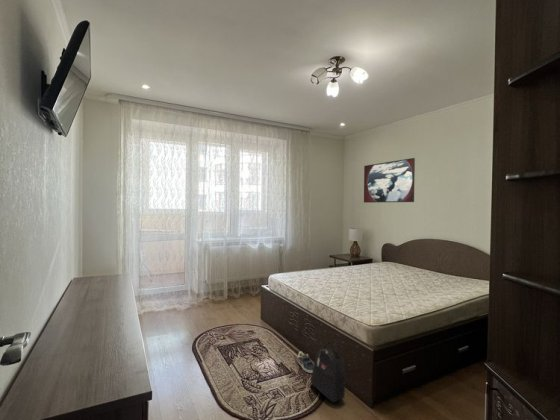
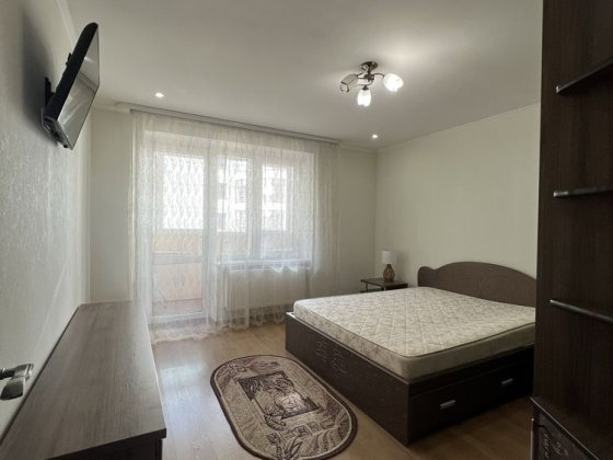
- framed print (386, 182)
- backpack (328, 369)
- sneaker (305, 361)
